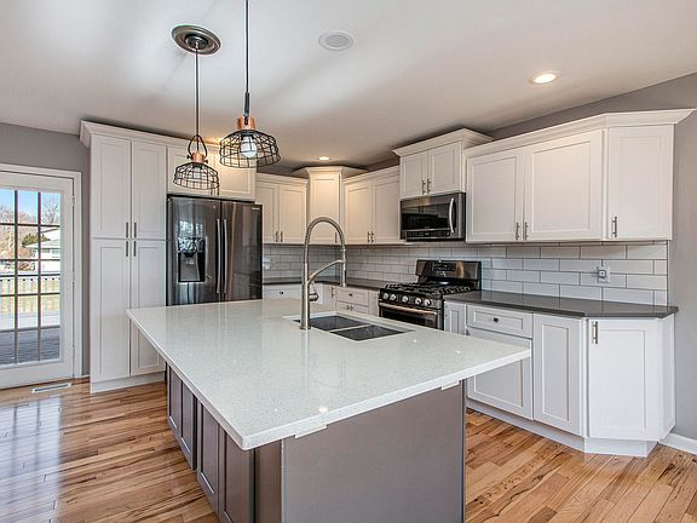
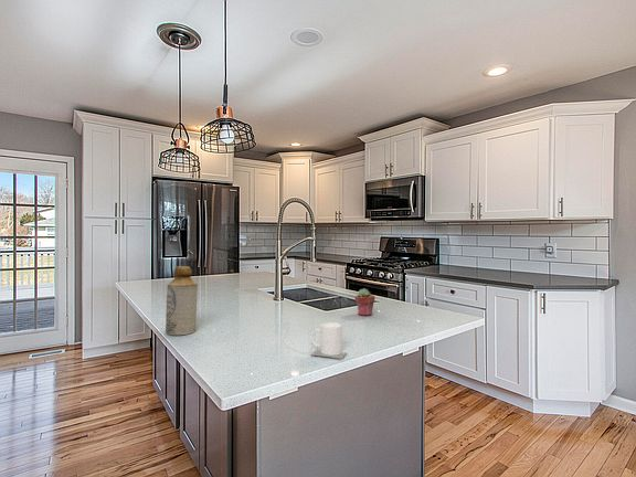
+ potted succulent (364, 300)
+ bottle (181, 298)
+ mug (328, 338)
